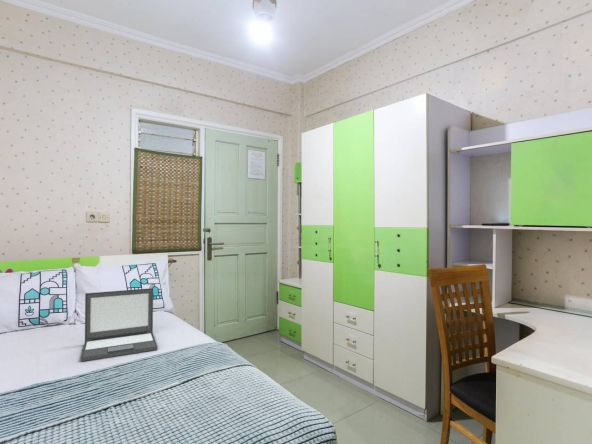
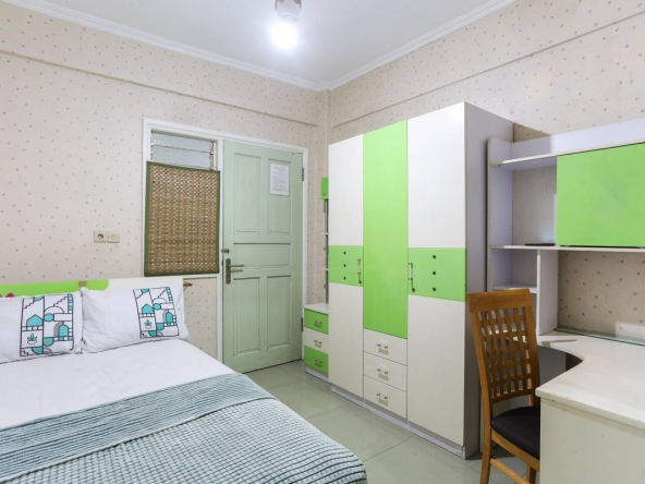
- laptop (120, 320)
